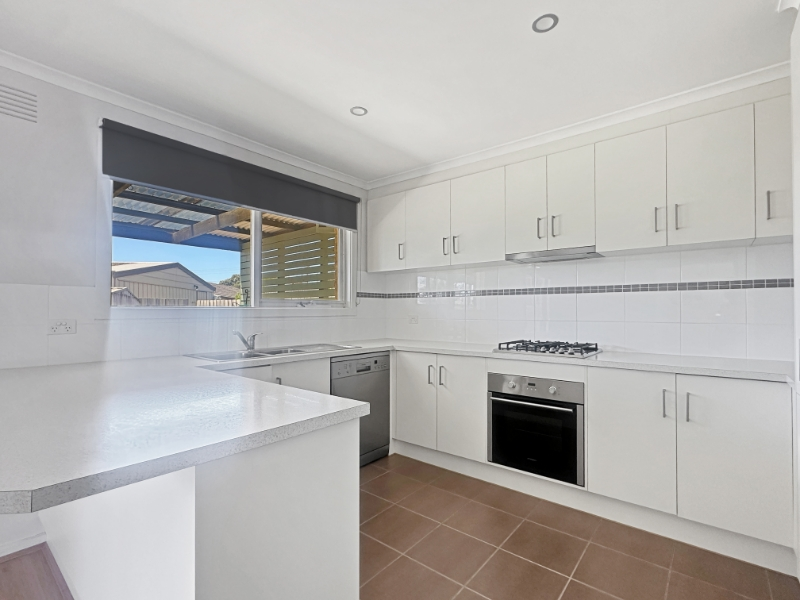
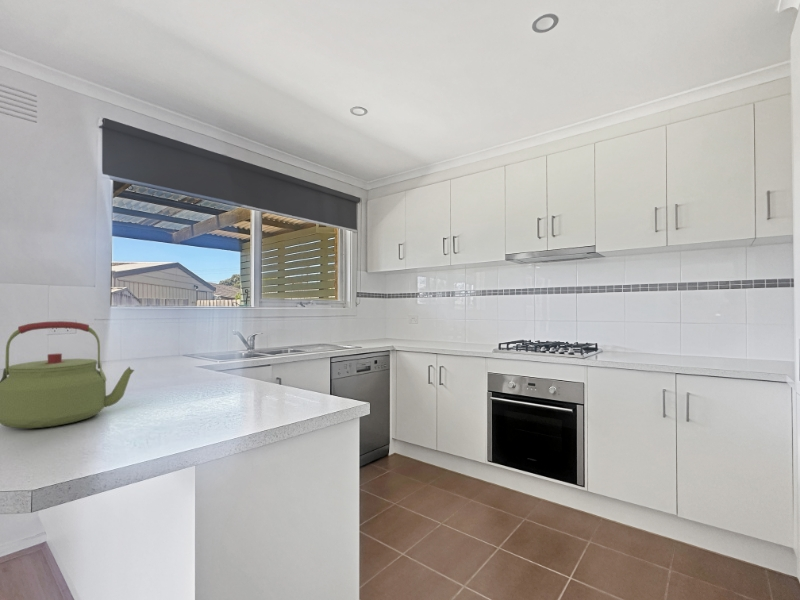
+ kettle (70, 369)
